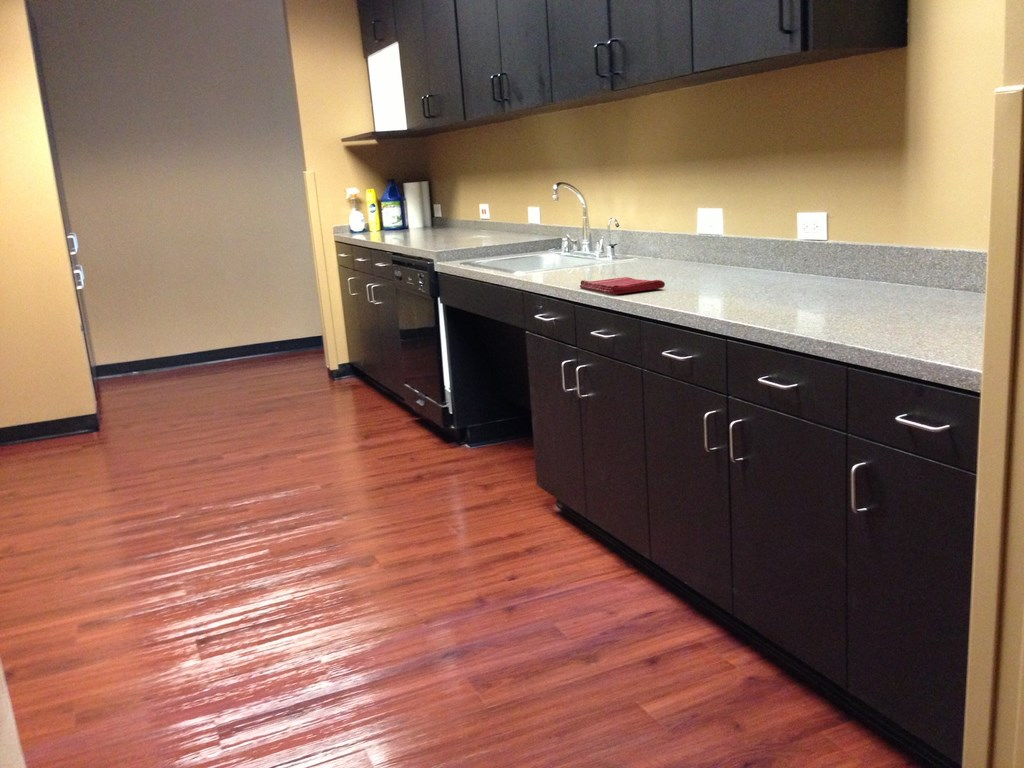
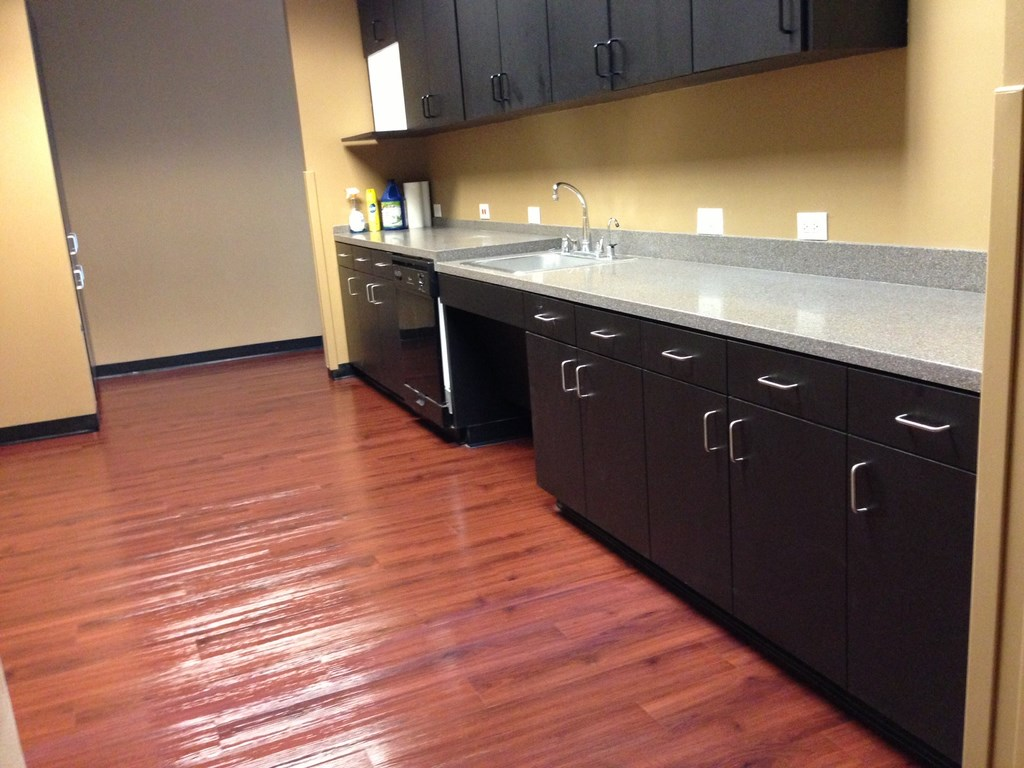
- dish towel (621, 283)
